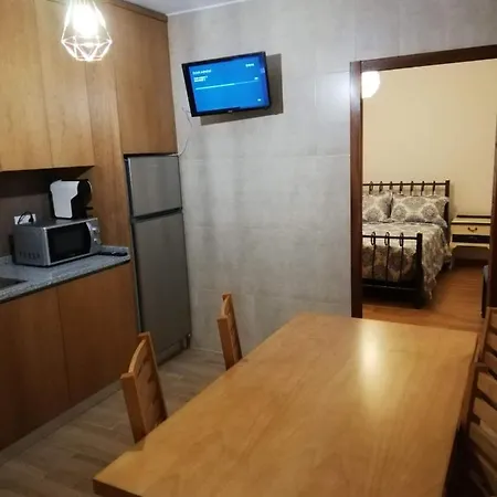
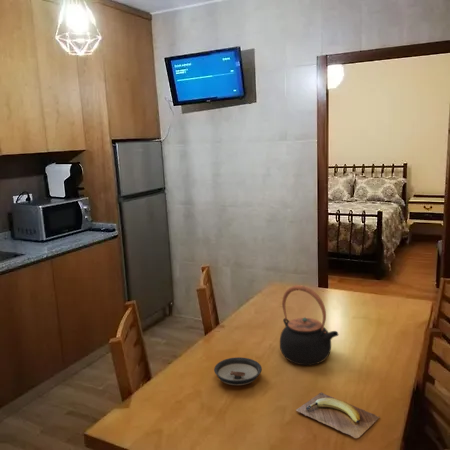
+ saucer (238, 373)
+ banana (337, 410)
+ teapot (308, 323)
